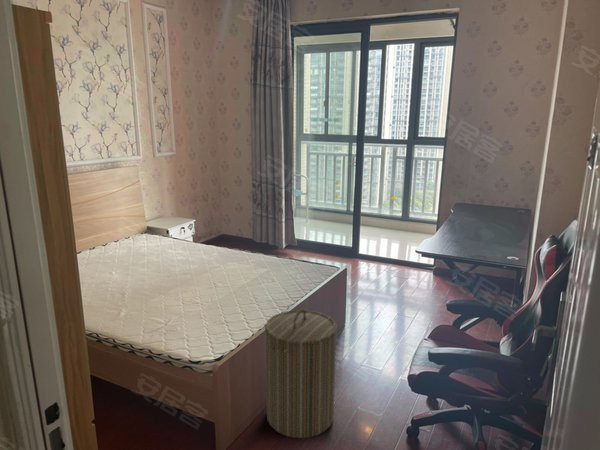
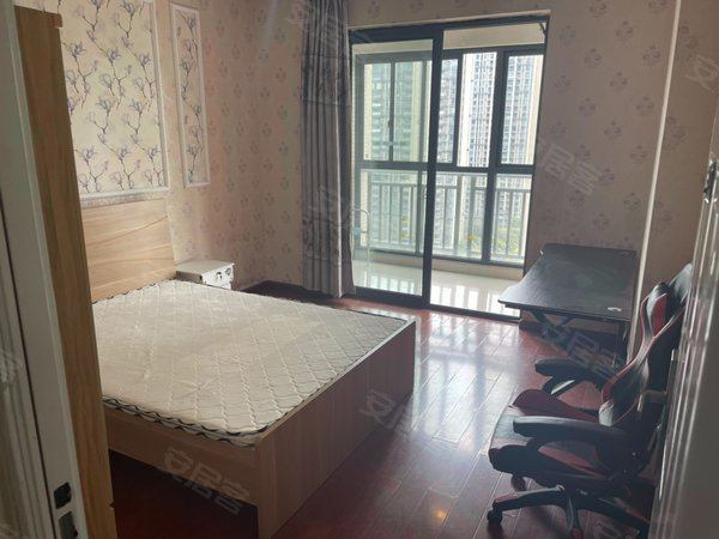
- laundry hamper (300, 363)
